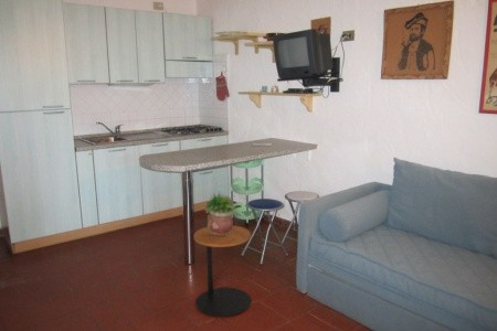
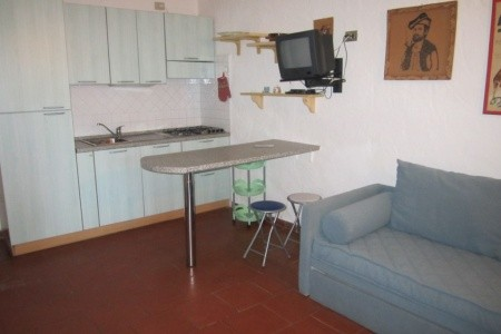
- potted plant (221, 212)
- side table (212, 271)
